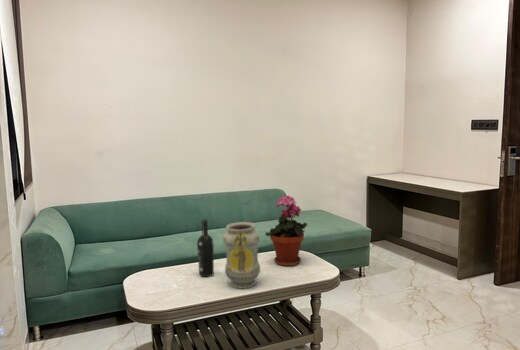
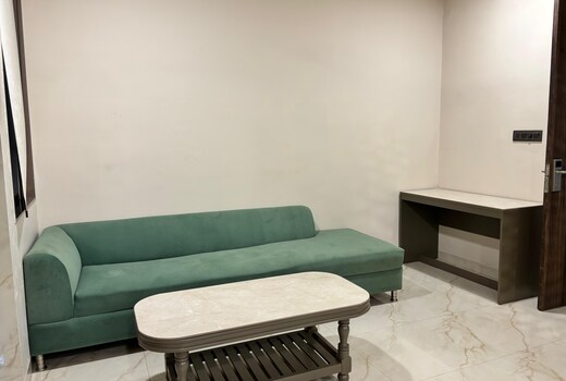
- wine bottle (205, 247)
- vase (241, 254)
- potted plant (288, 228)
